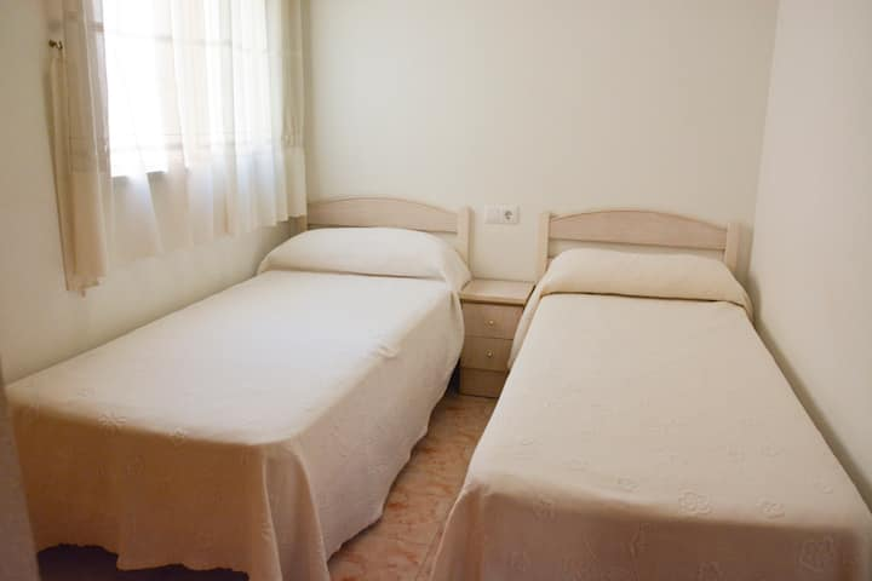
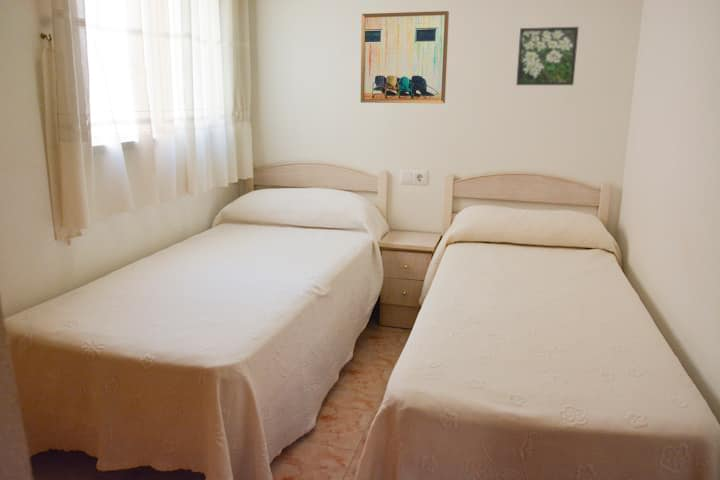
+ wall art (403, 58)
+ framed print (546, 56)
